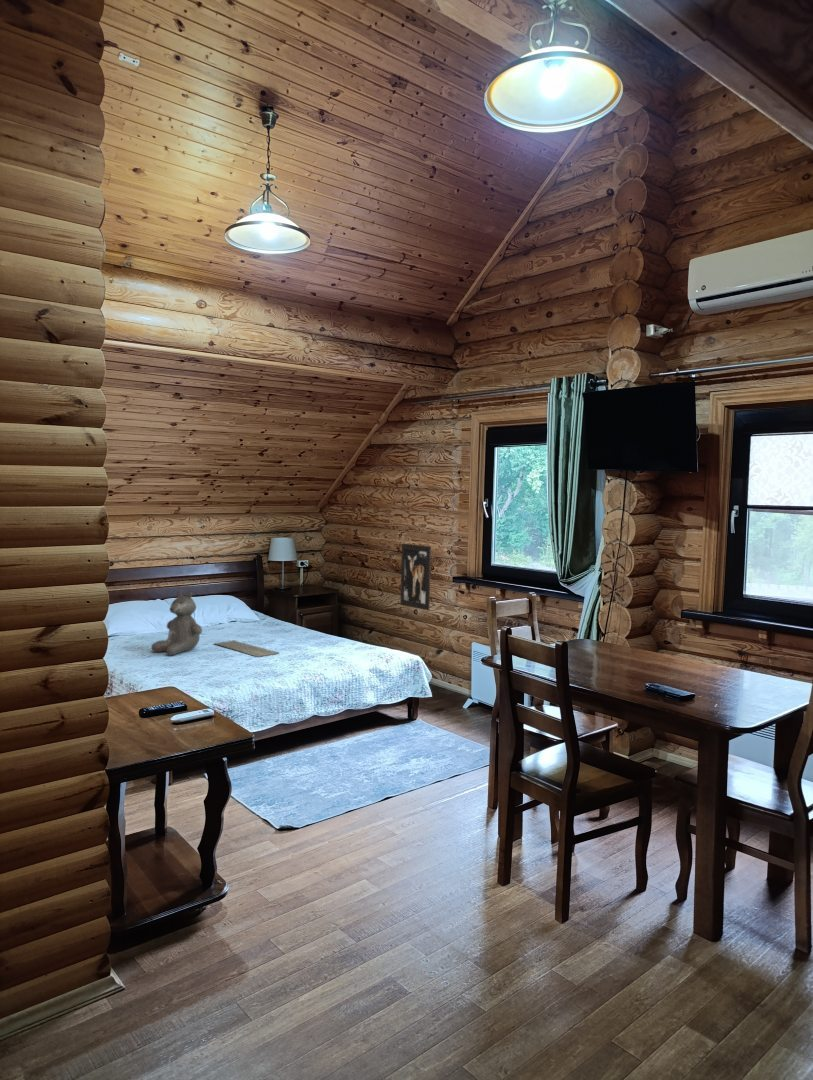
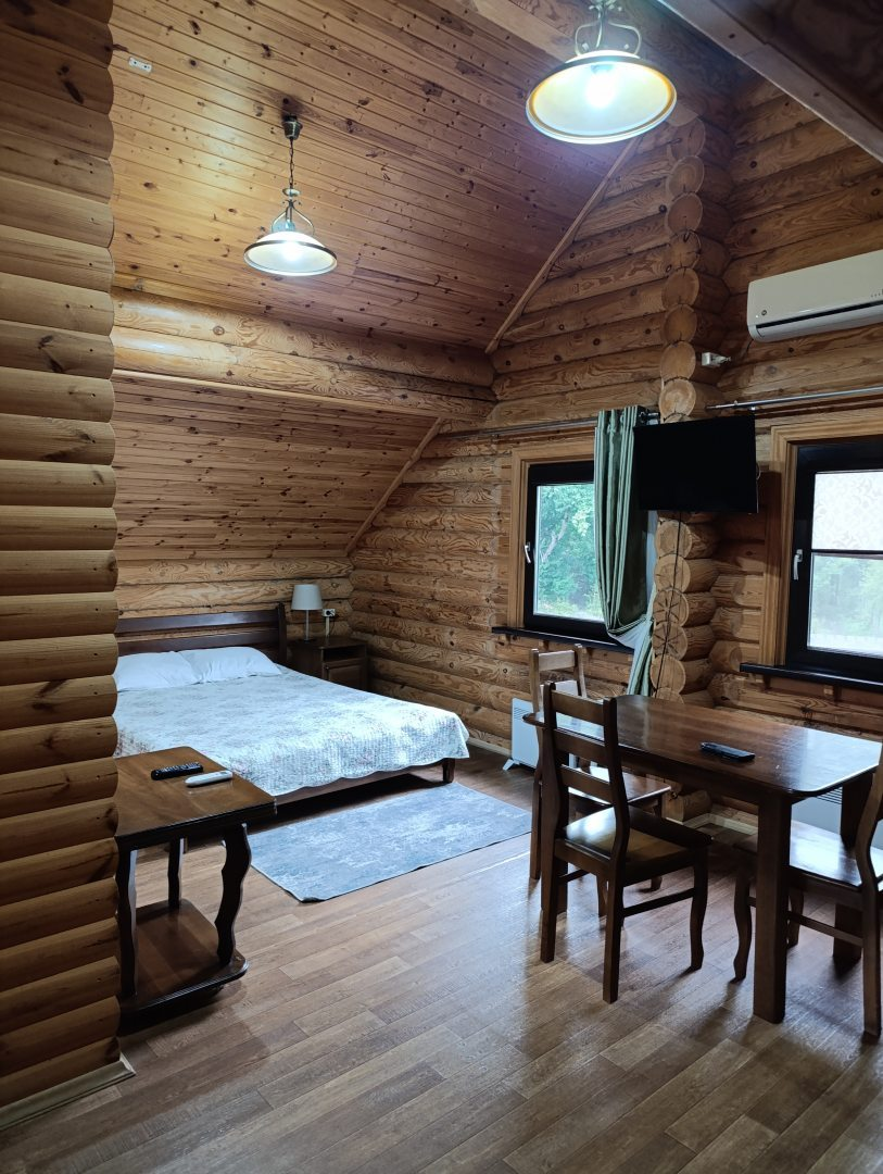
- bath mat (245, 648)
- teddy bear (176, 621)
- wall art (415, 576)
